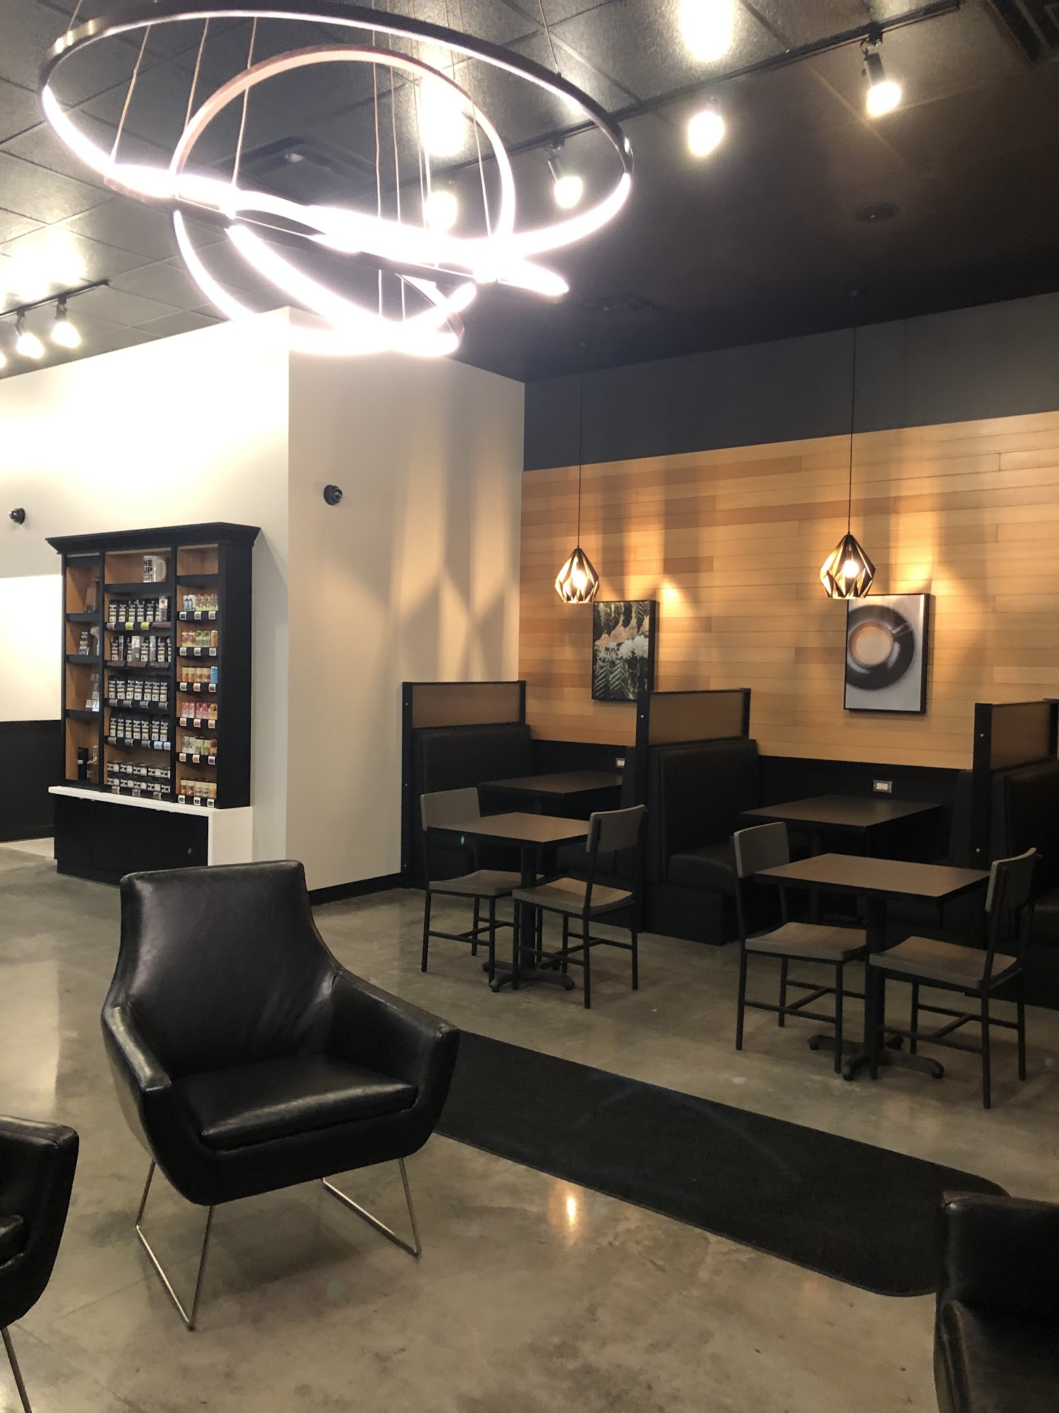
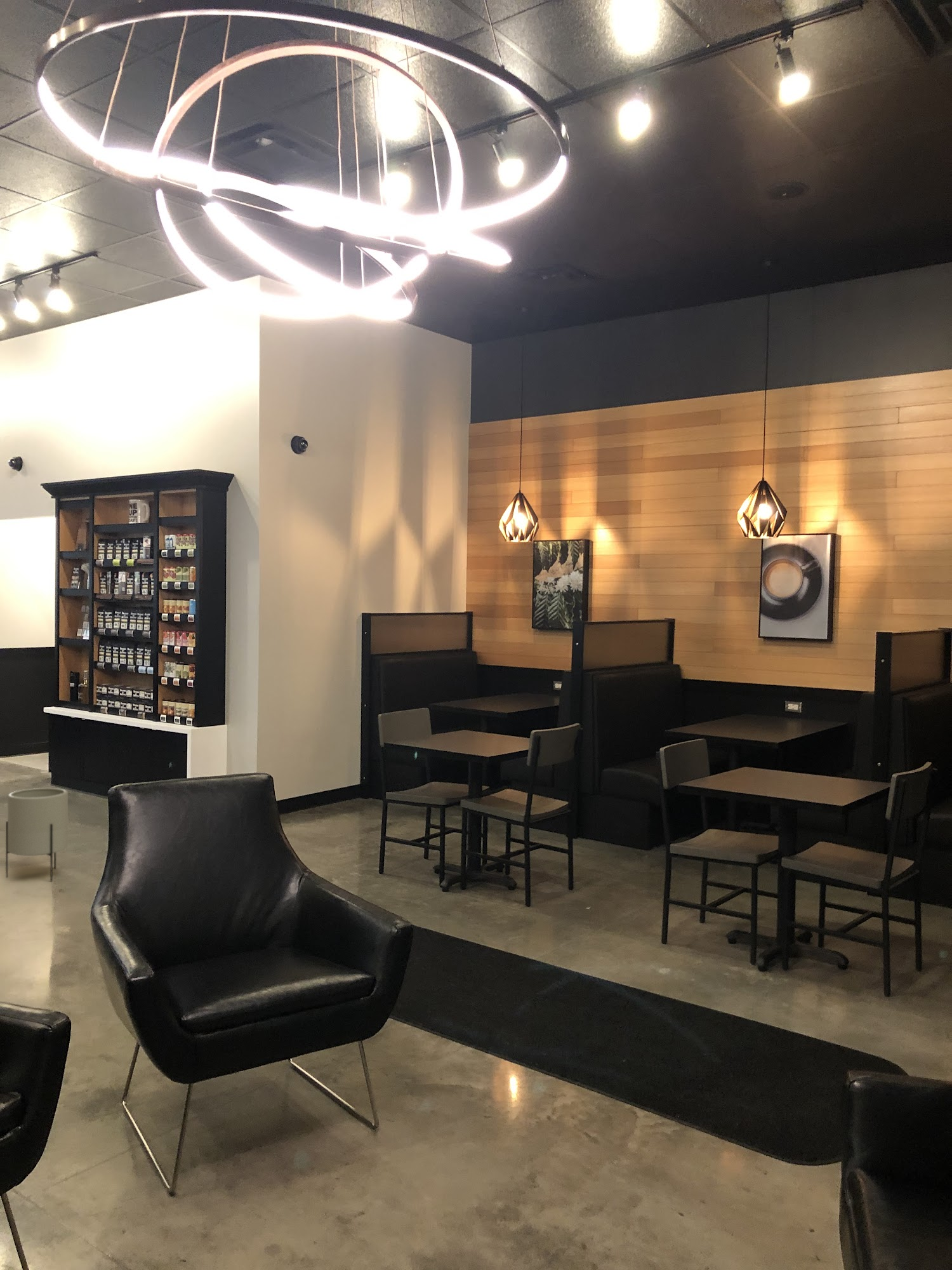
+ planter (38, 834)
